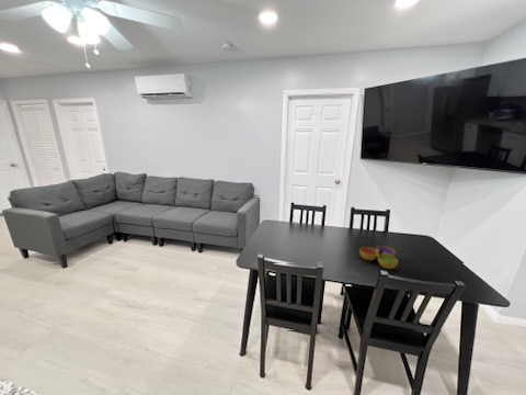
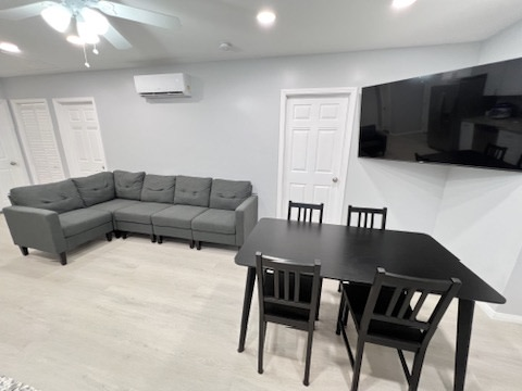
- decorative bowl (377, 253)
